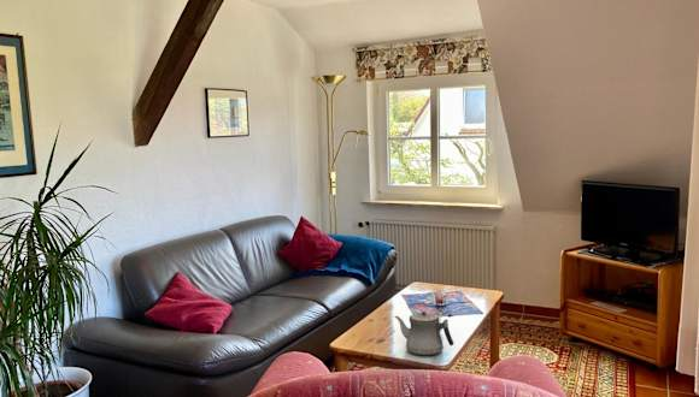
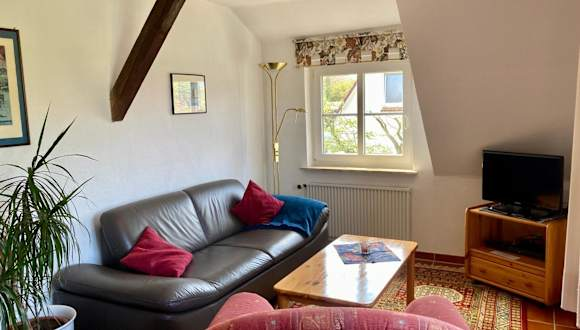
- teapot (423, 331)
